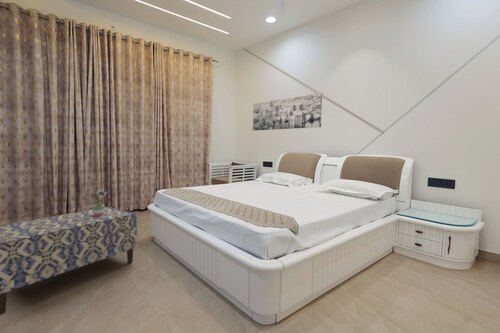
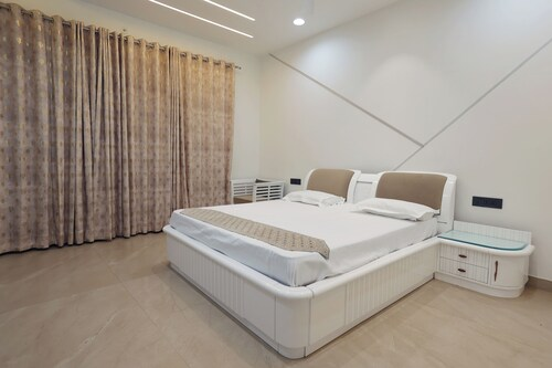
- wall art (283, 114)
- potted plant (100, 197)
- bench (65, 249)
